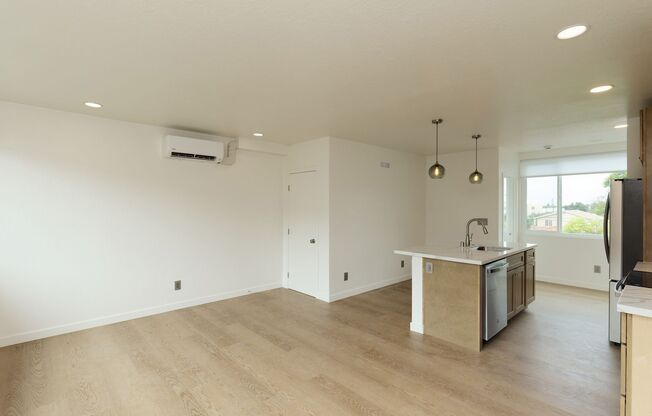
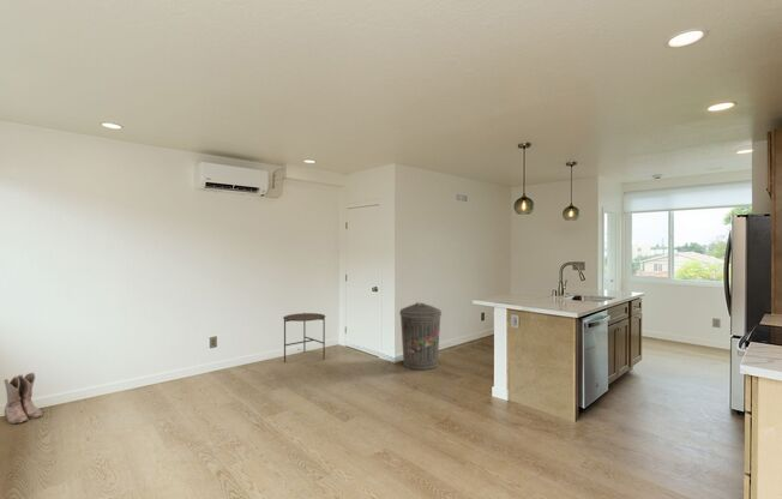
+ boots (23, 396)
+ side table (303, 336)
+ trash can (420, 333)
